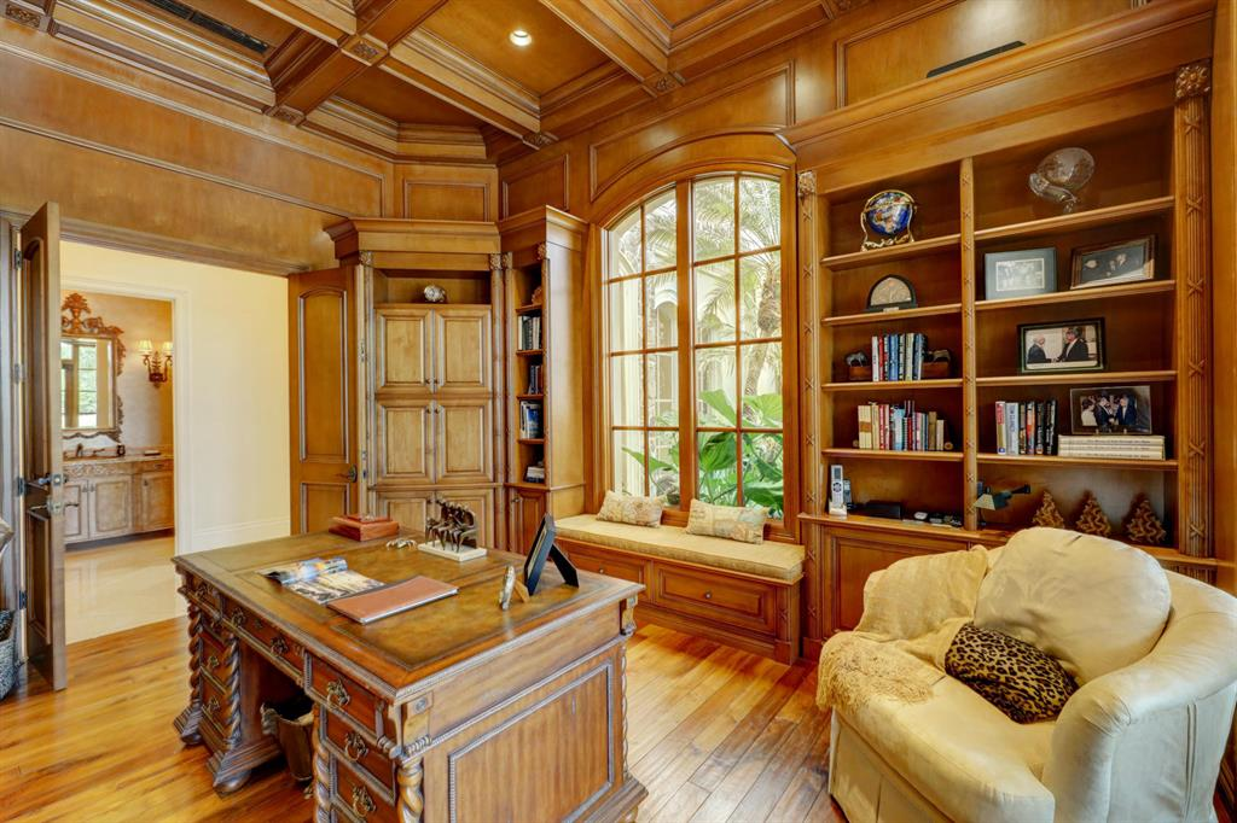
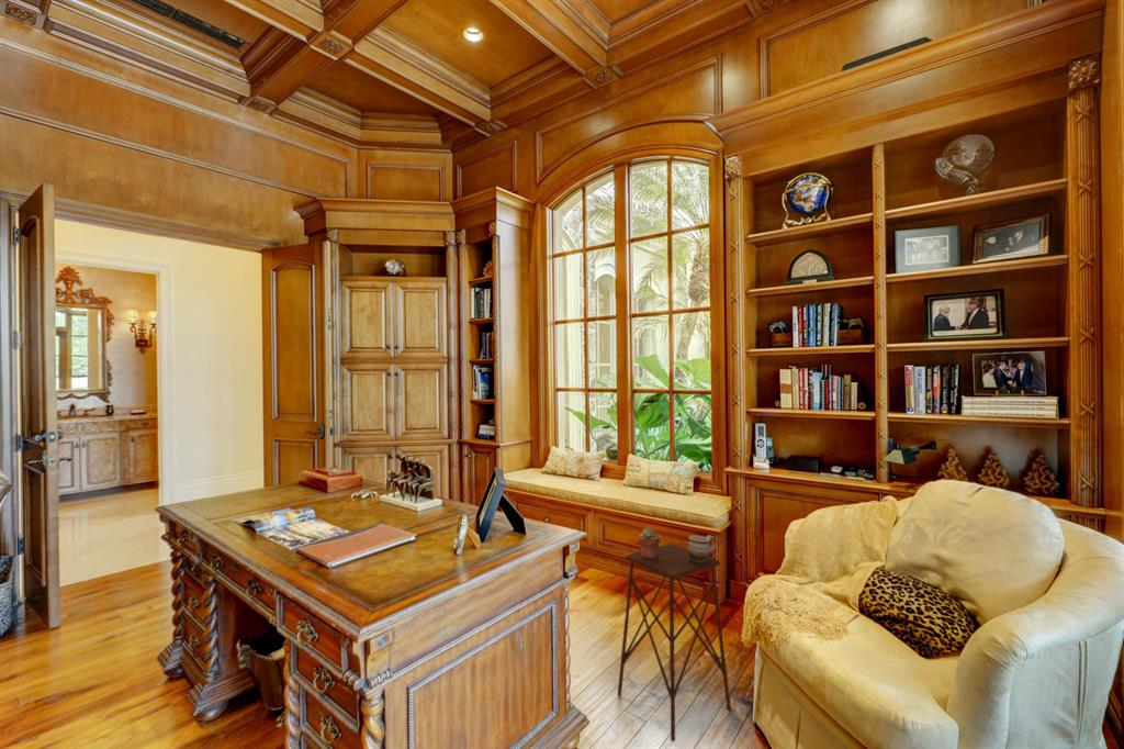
+ side table (671, 630)
+ mug (701, 547)
+ potted succulent (649, 541)
